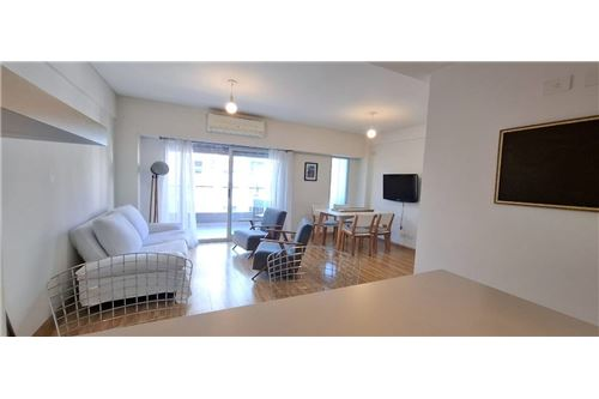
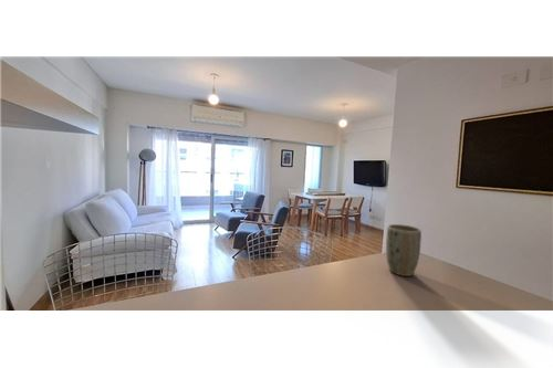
+ plant pot (401, 250)
